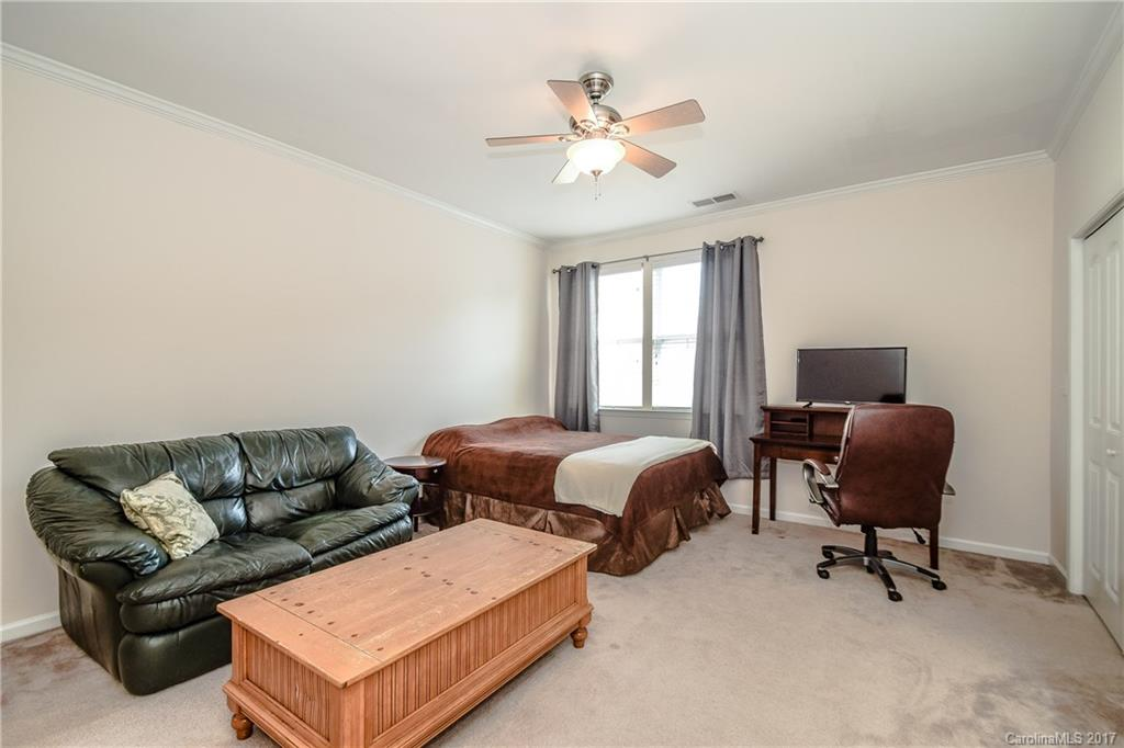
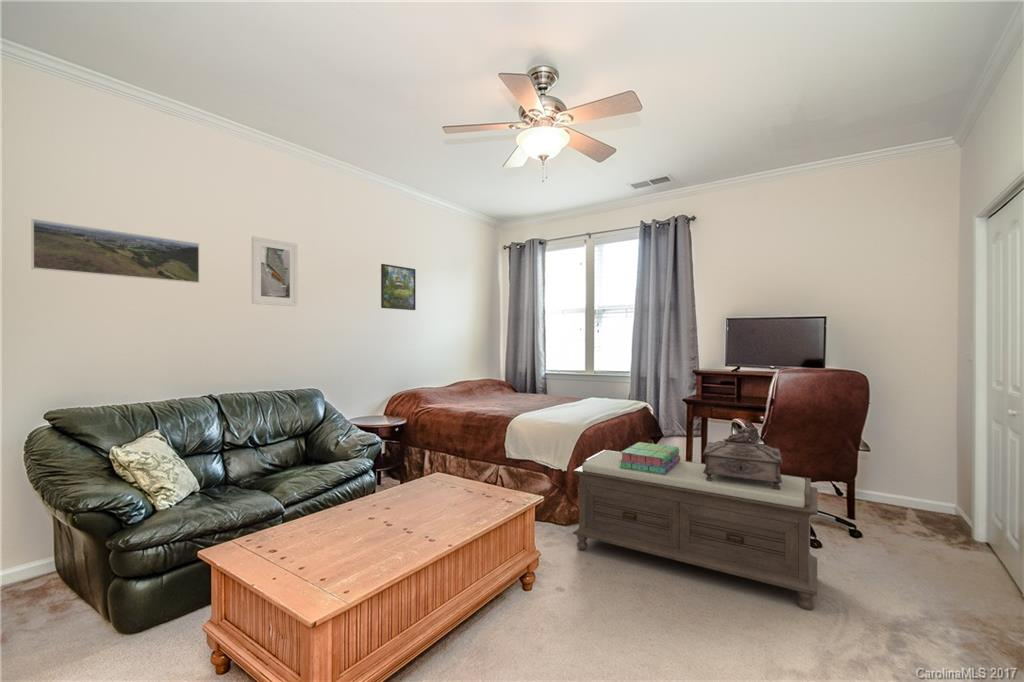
+ bench (687, 515)
+ decorative box (742, 449)
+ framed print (124, 254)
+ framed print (398, 287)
+ stack of books (650, 456)
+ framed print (275, 272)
